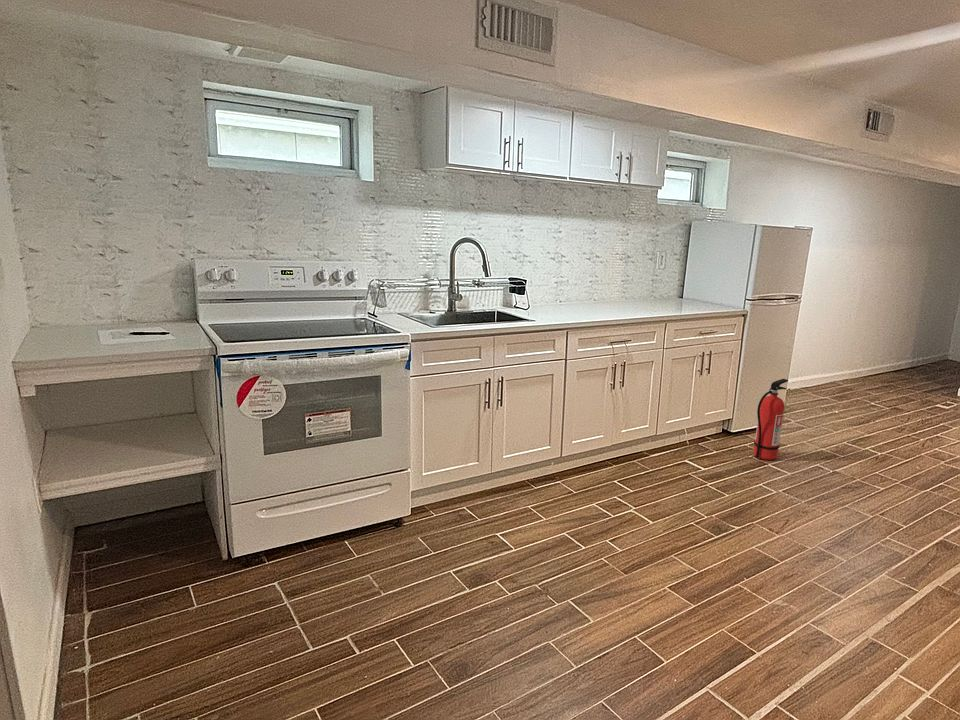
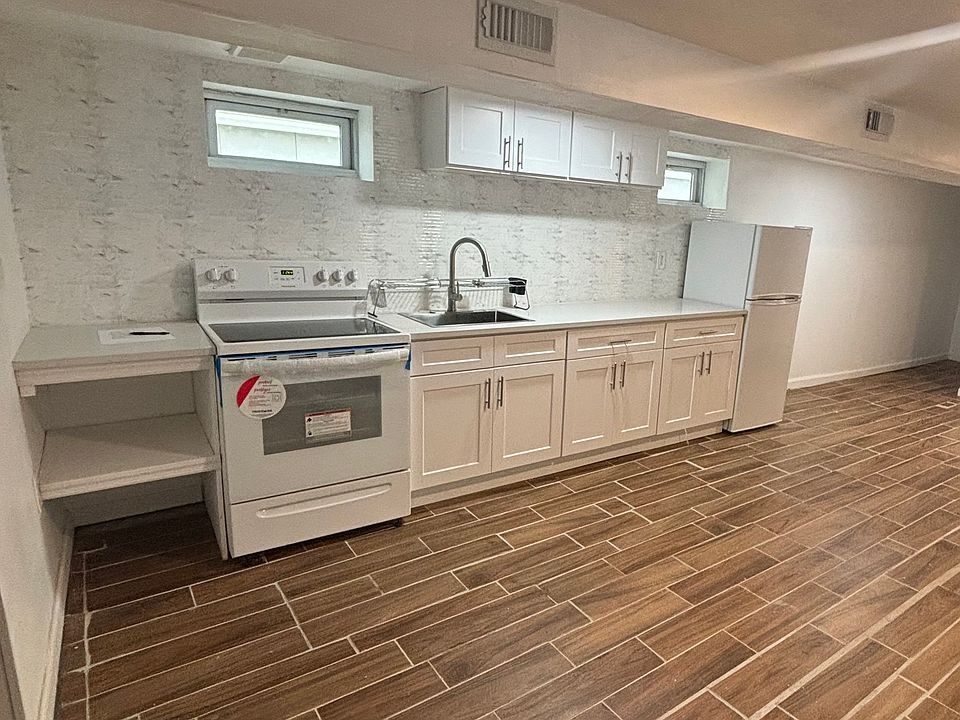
- fire extinguisher (768, 419)
